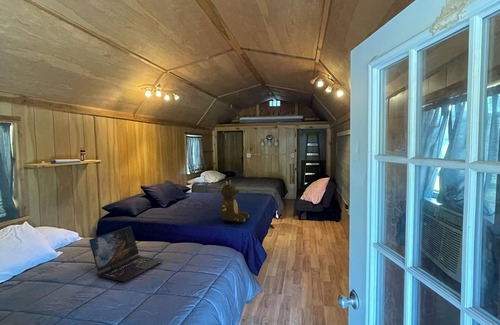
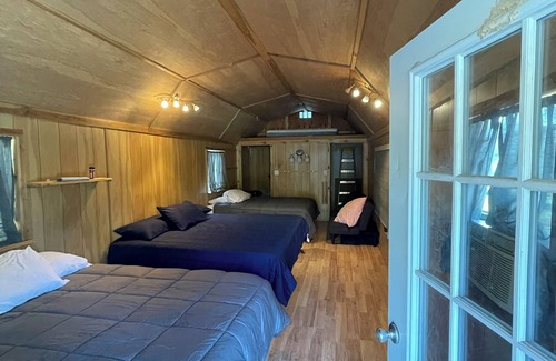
- laptop (127, 251)
- teddy bear (234, 200)
